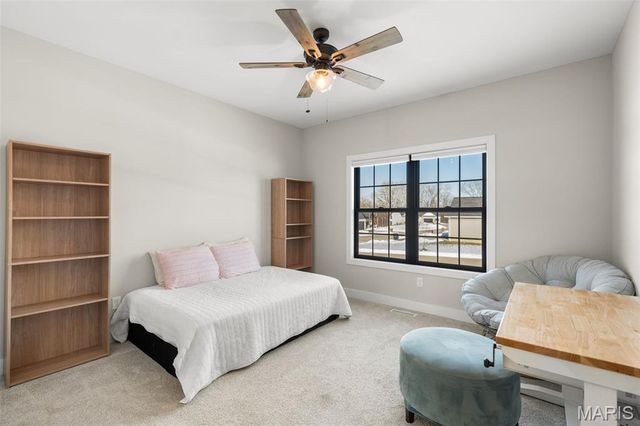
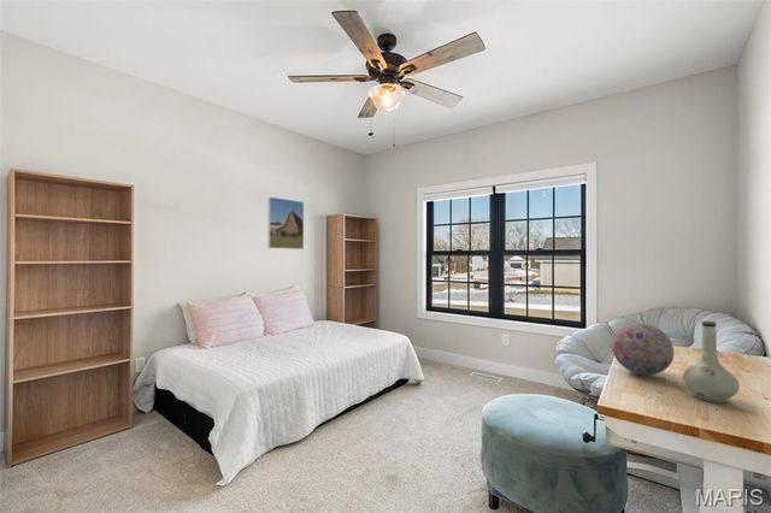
+ decorative ball (641, 348)
+ vase (710, 359)
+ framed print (286, 224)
